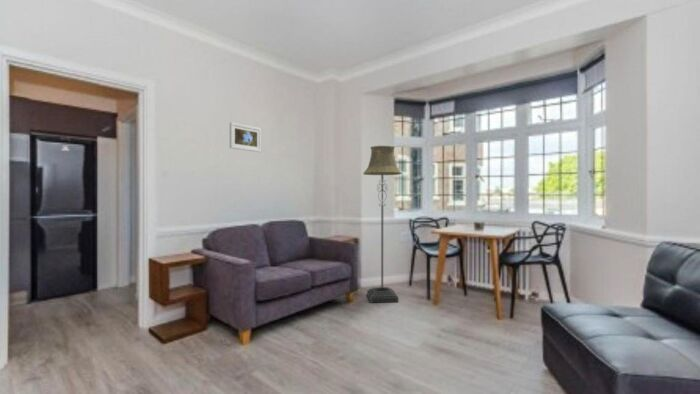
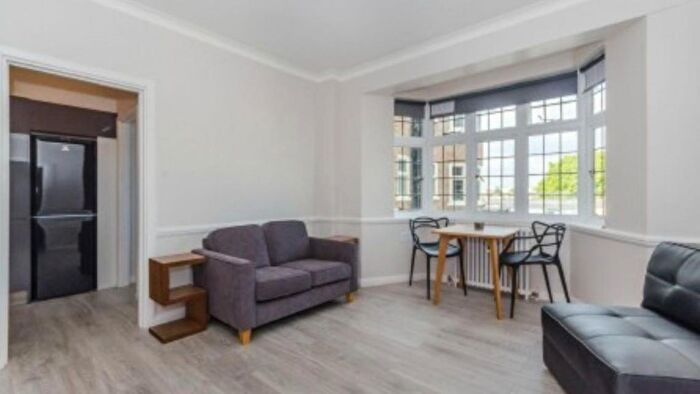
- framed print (246, 137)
- floor lamp (382, 222)
